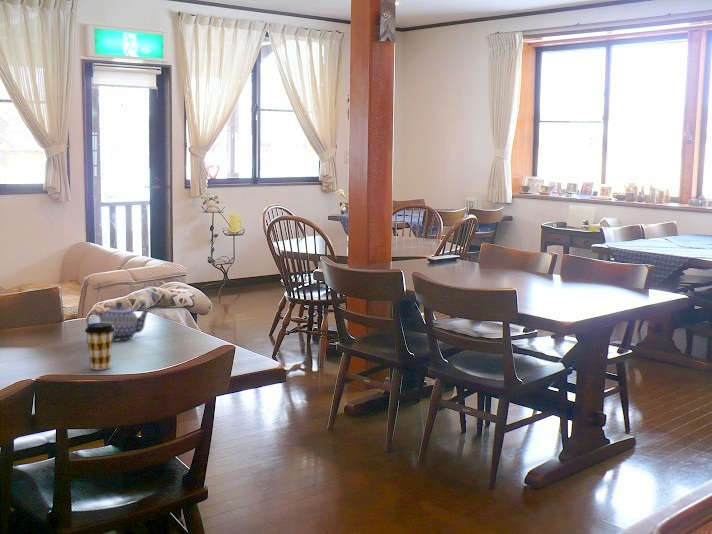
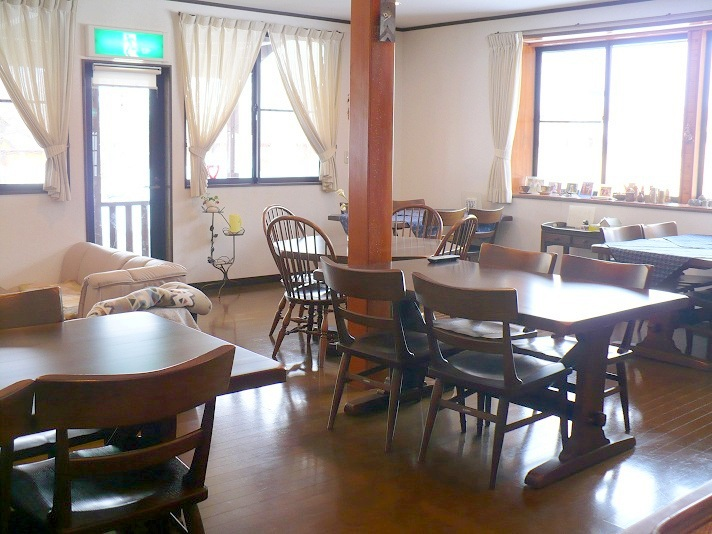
- coffee cup (100, 346)
- teapot (119, 320)
